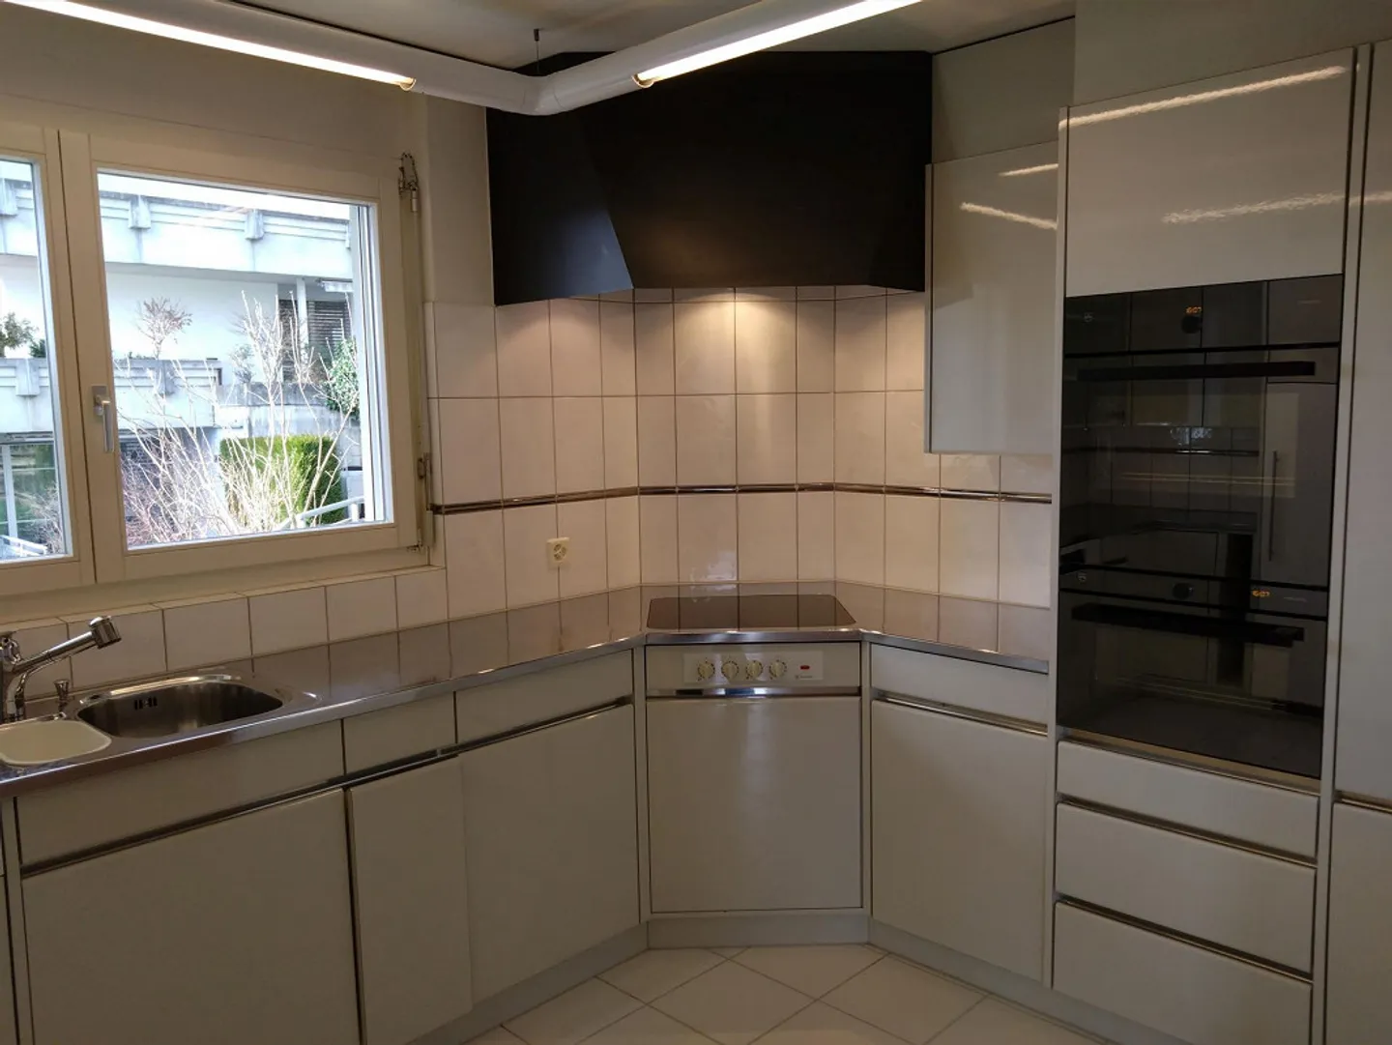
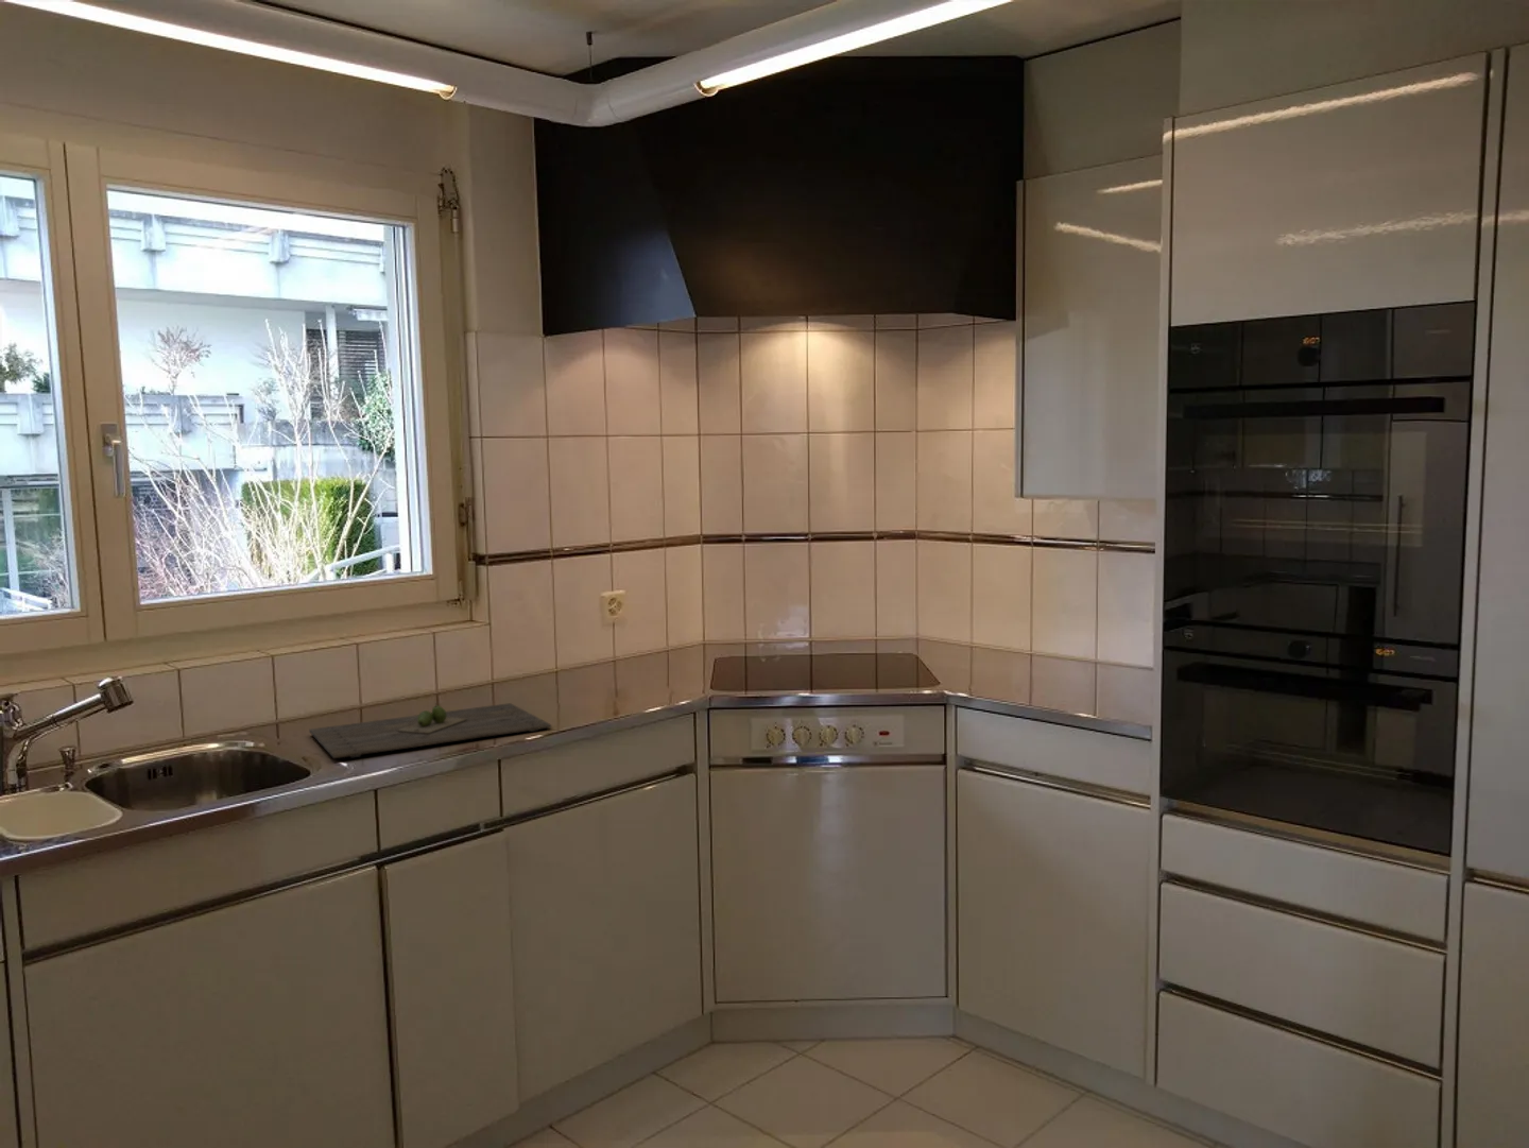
+ cutting board (429, 718)
